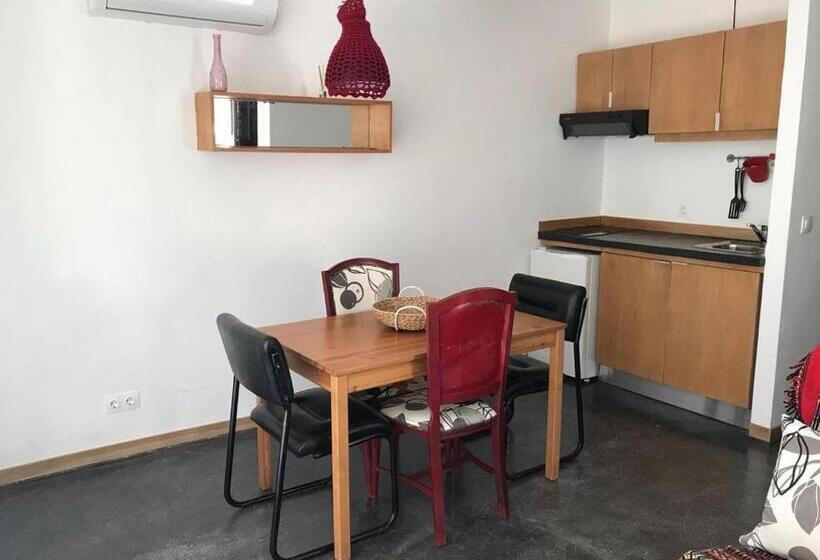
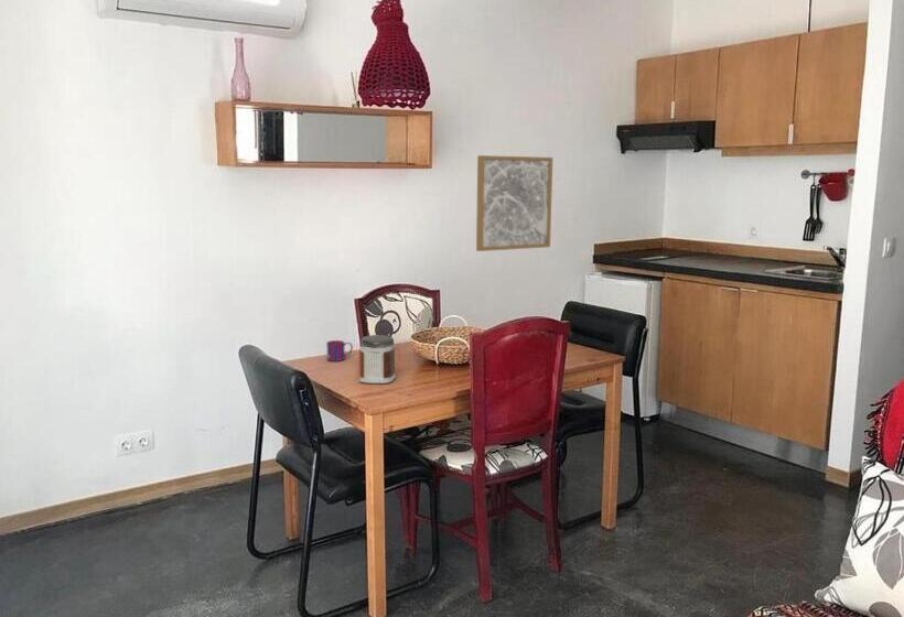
+ wall art (515, 203)
+ mug (340, 350)
+ jar (377, 358)
